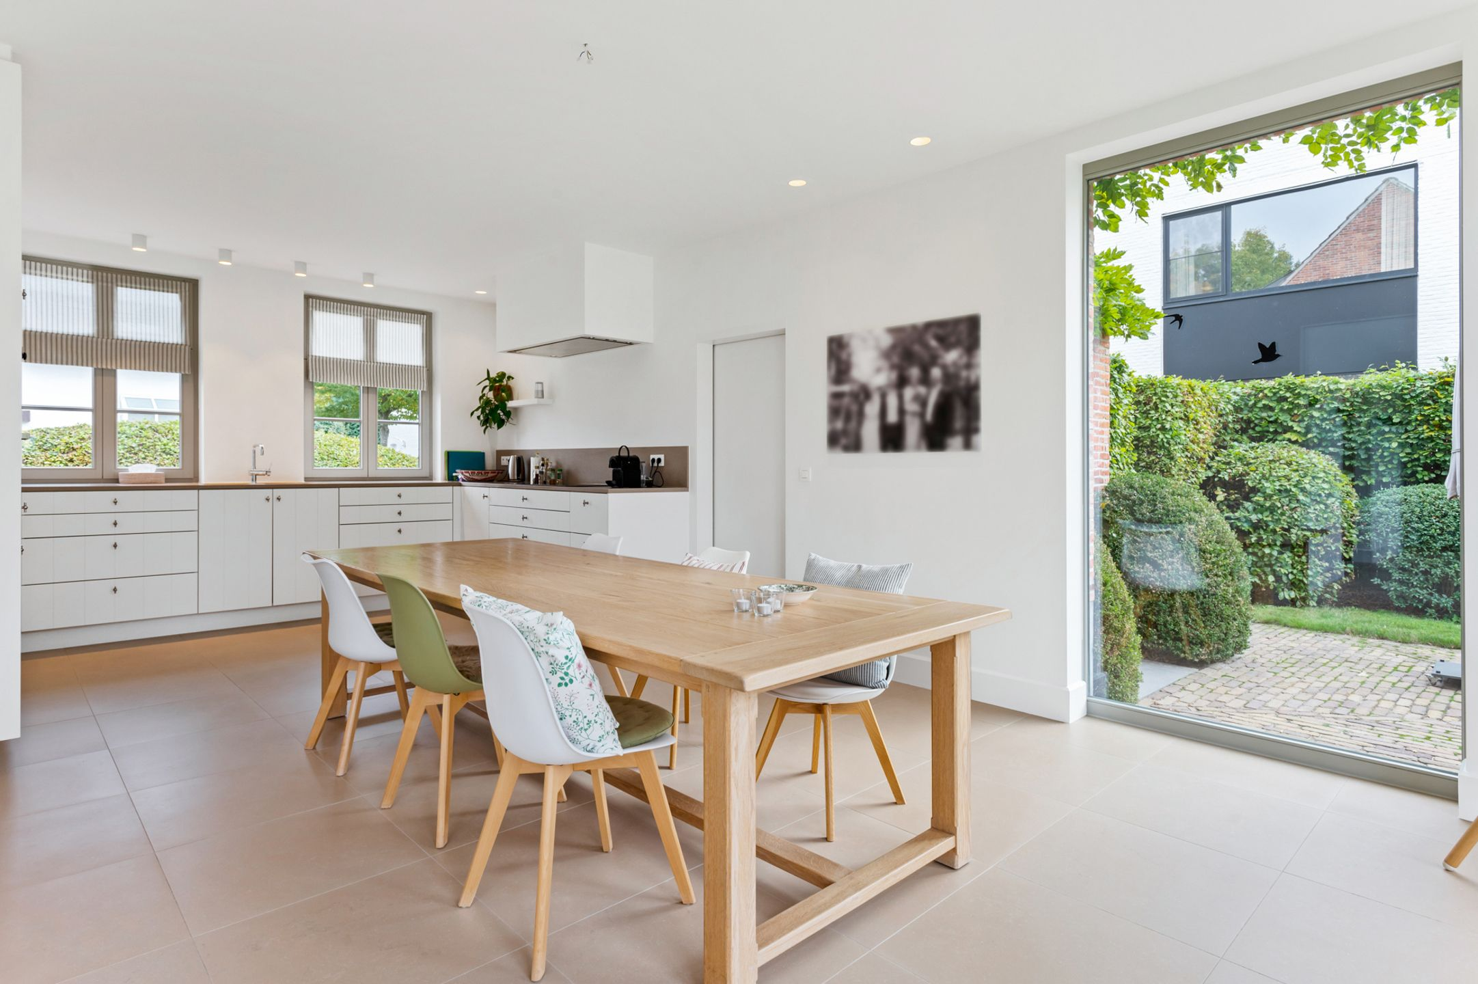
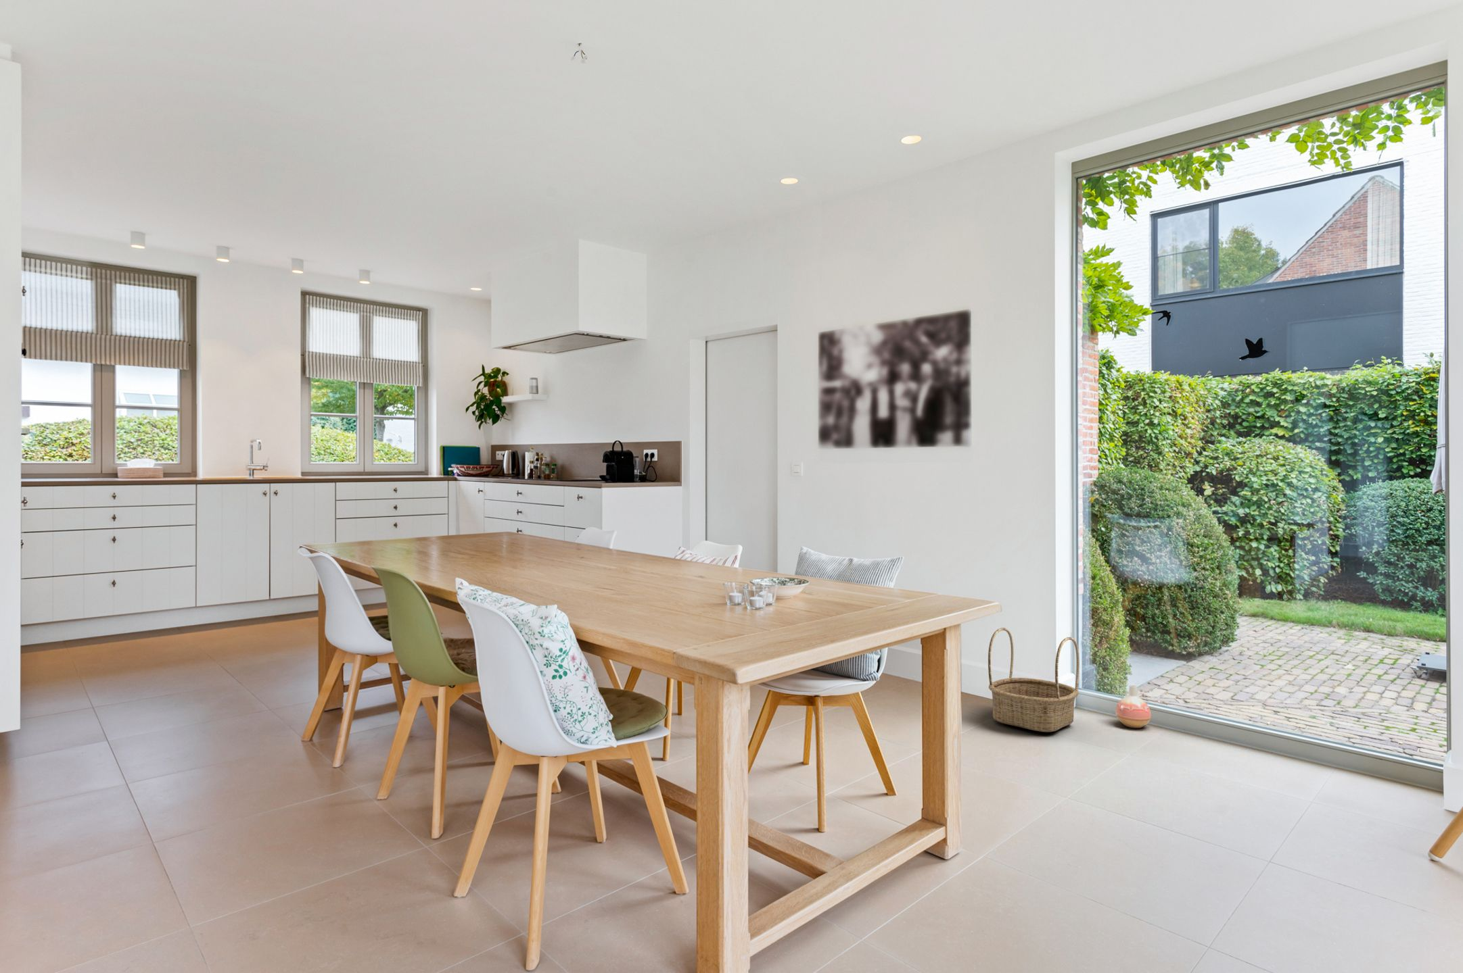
+ vase (1133, 706)
+ basket (1033, 679)
